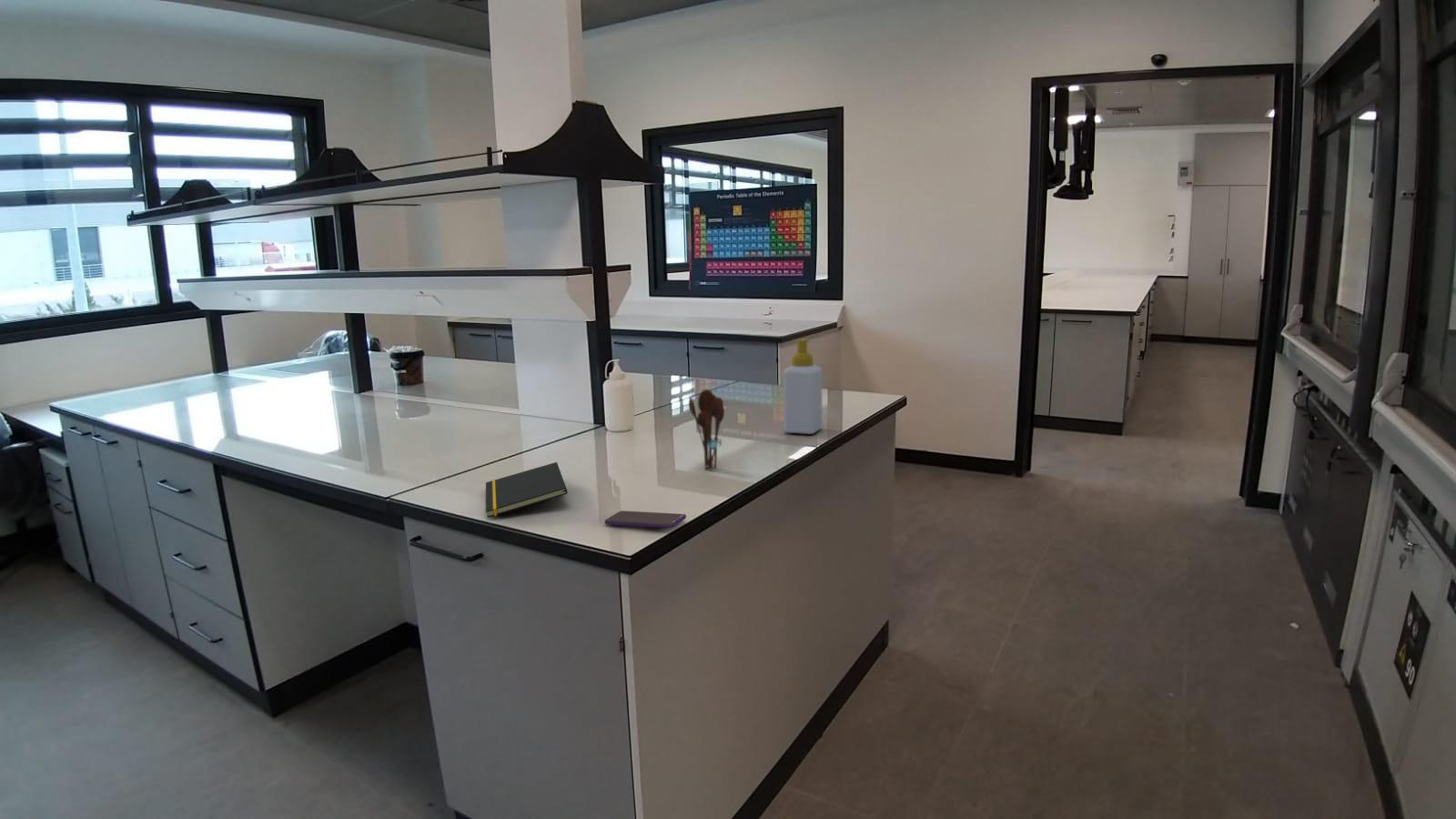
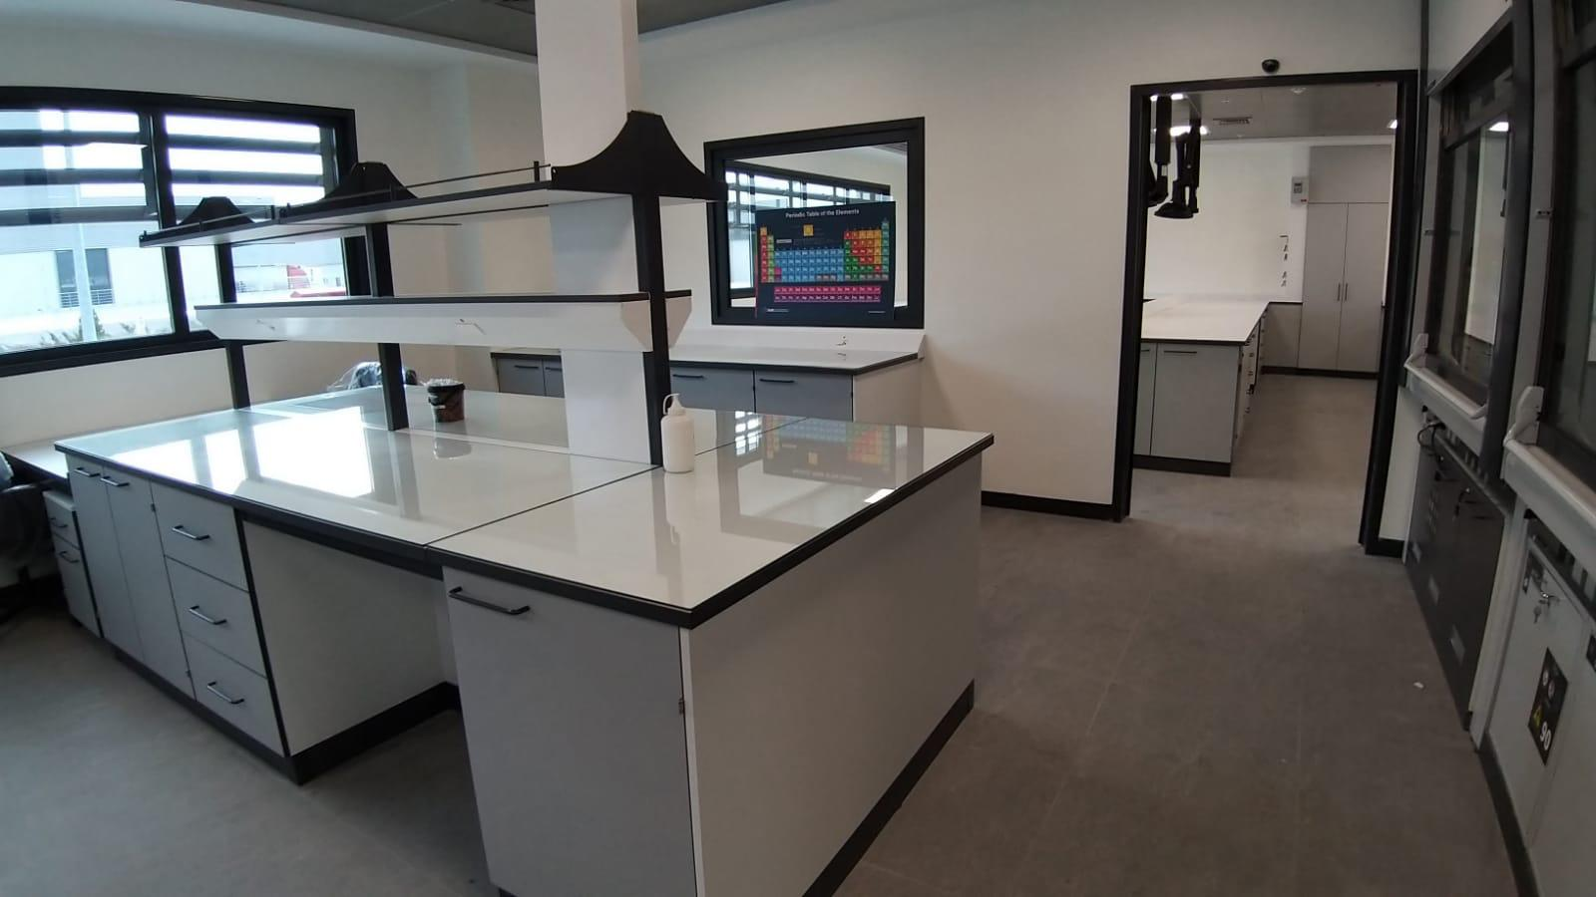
- utensil holder (708, 429)
- smartphone (645, 519)
- soap bottle (803, 386)
- notepad (524, 488)
